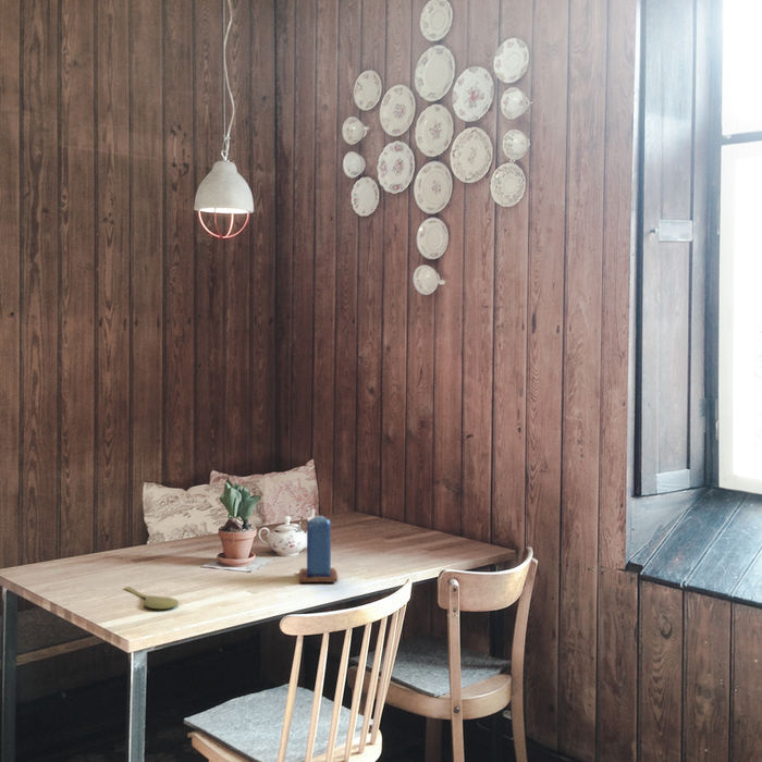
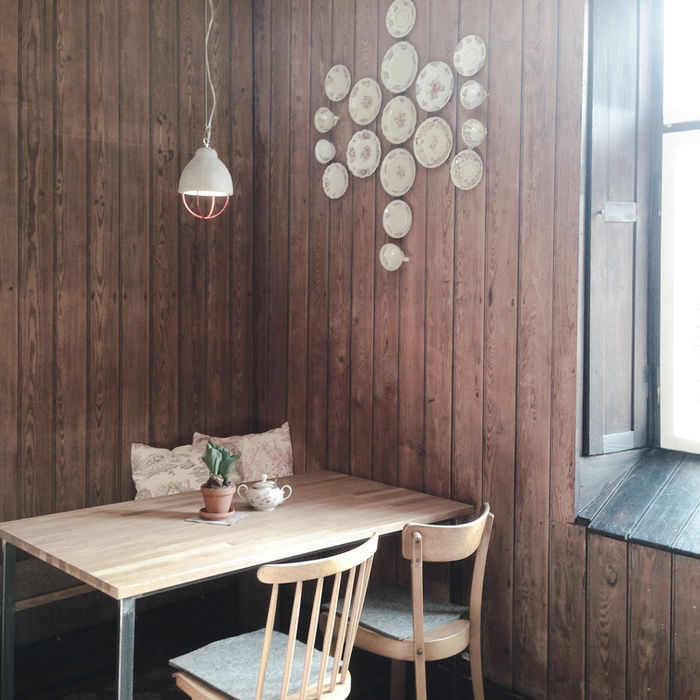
- spoon (147, 595)
- candle (317, 544)
